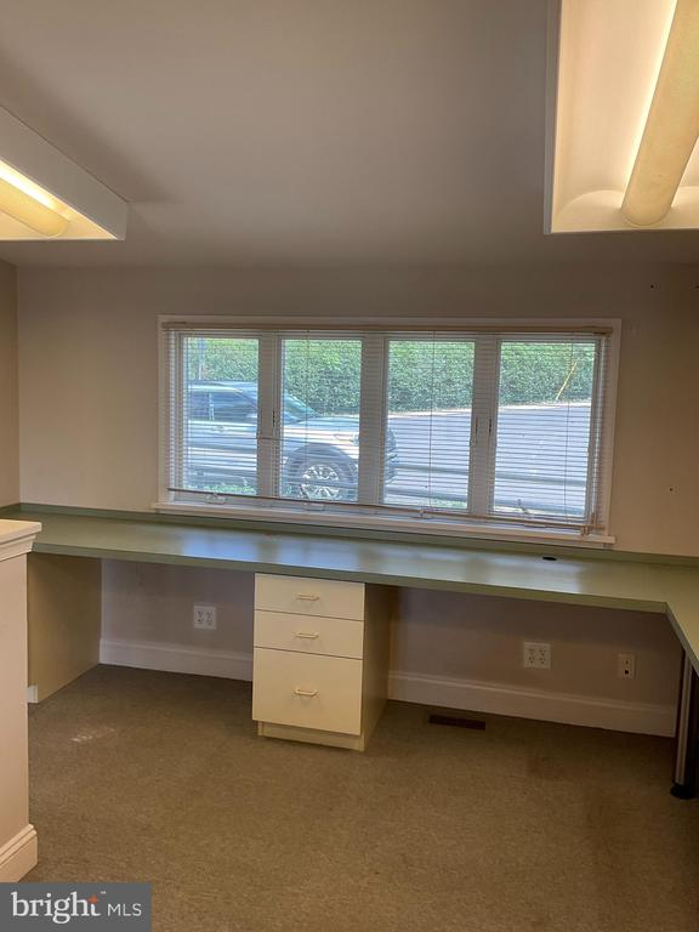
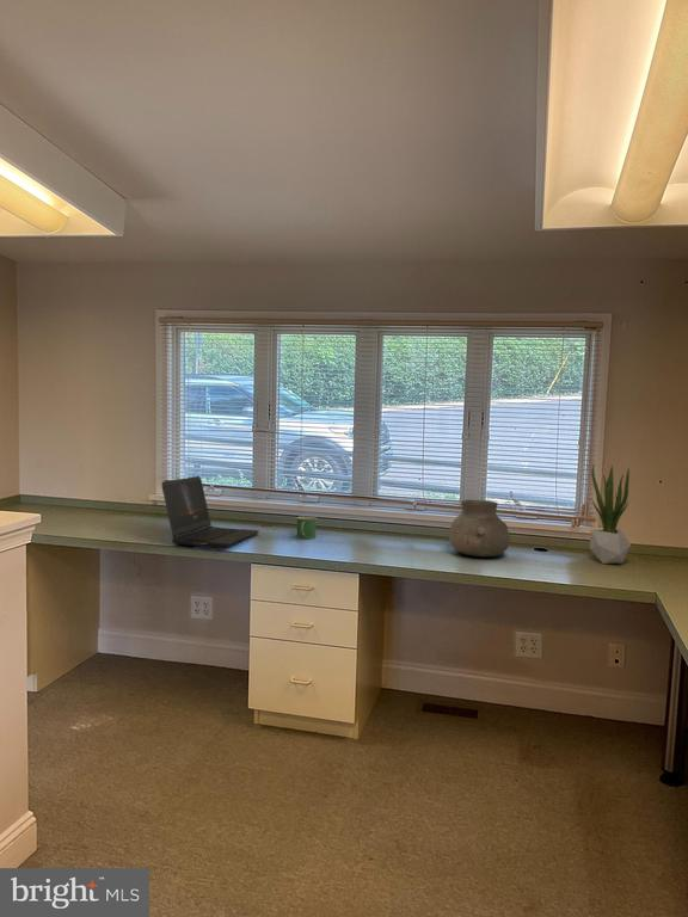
+ potted plant (609, 513)
+ mug (305, 528)
+ laptop computer (208, 512)
+ vase (479, 528)
